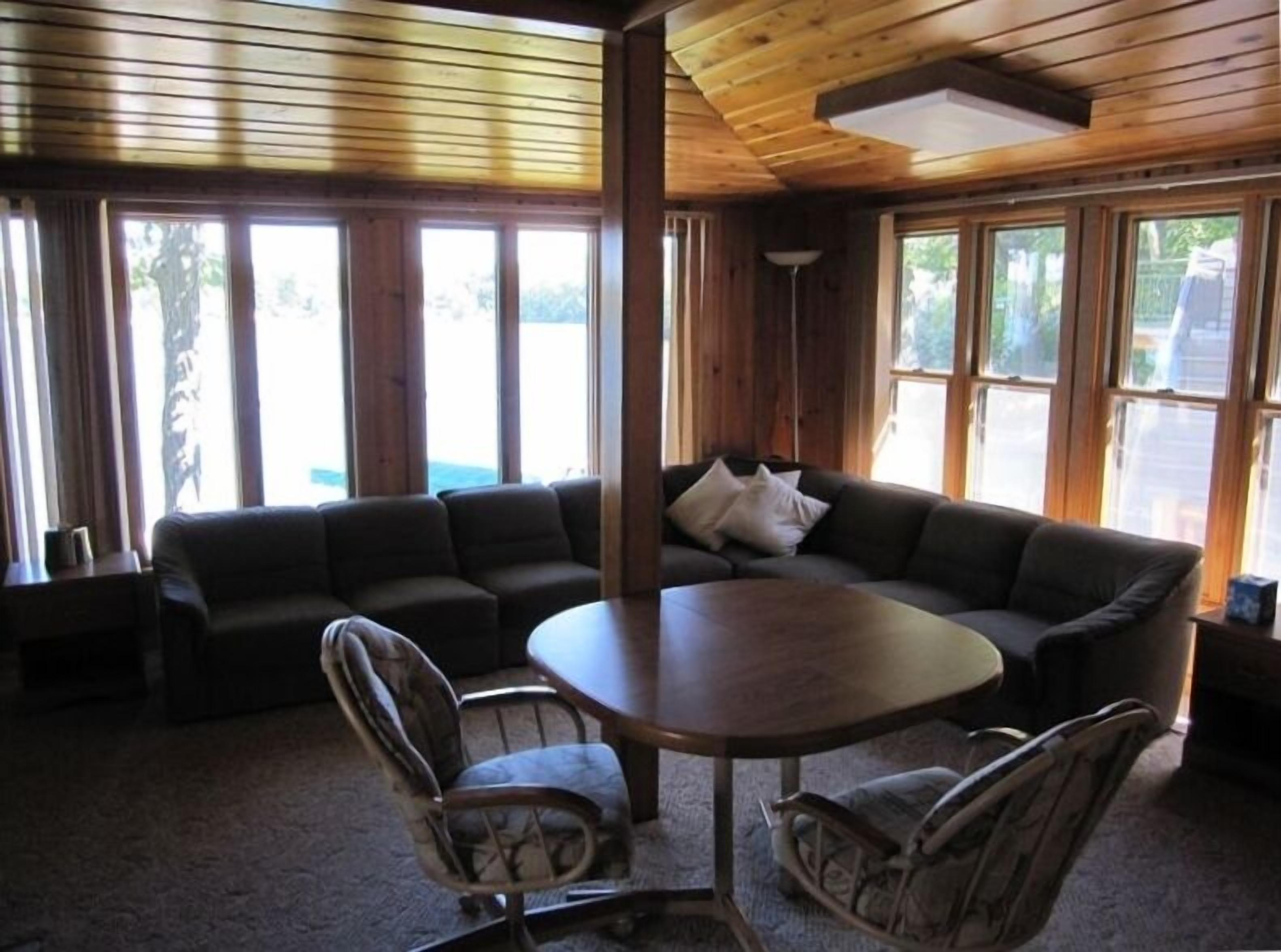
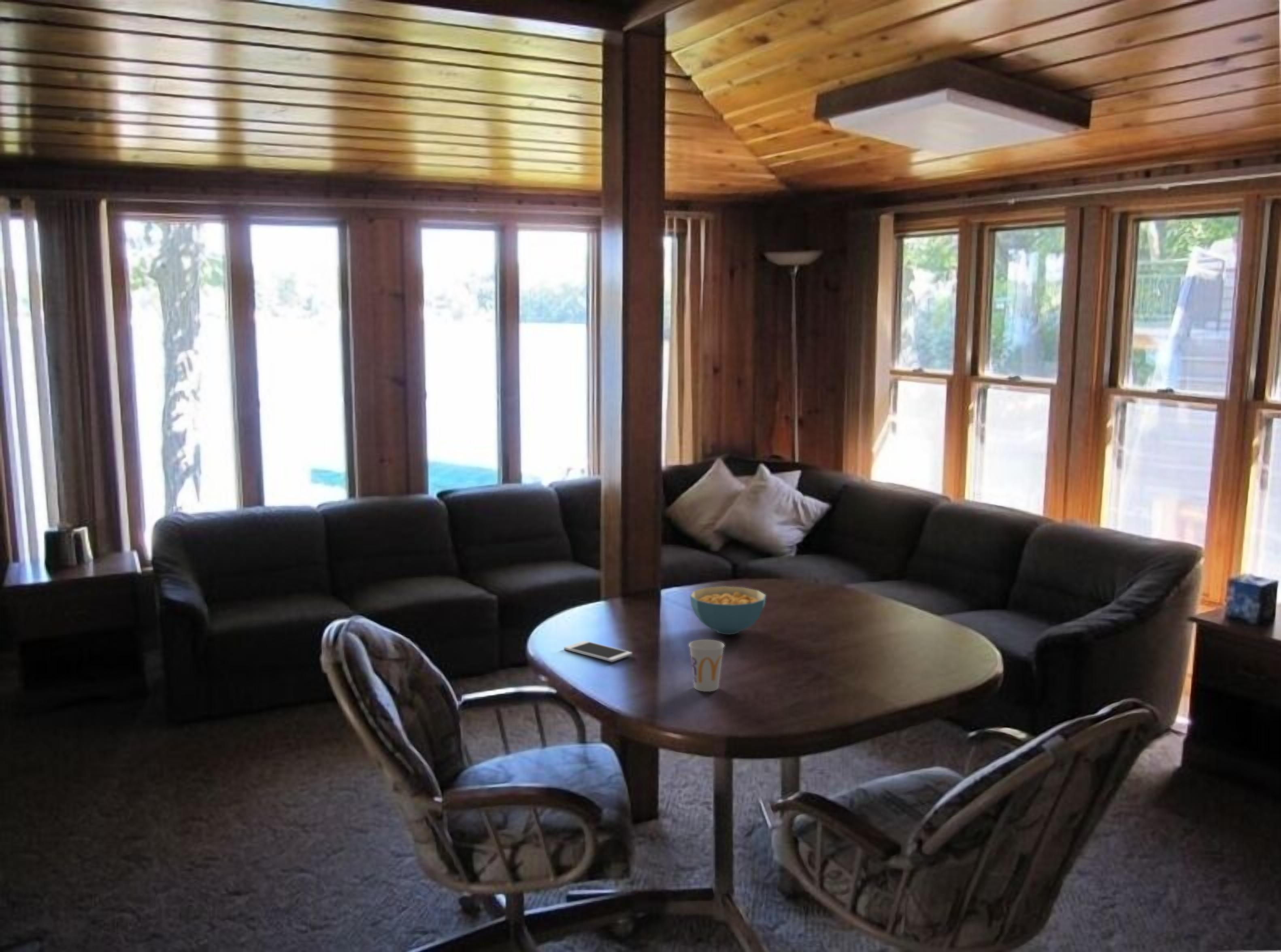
+ cup (706, 666)
+ cell phone (598, 651)
+ cereal bowl (728, 613)
